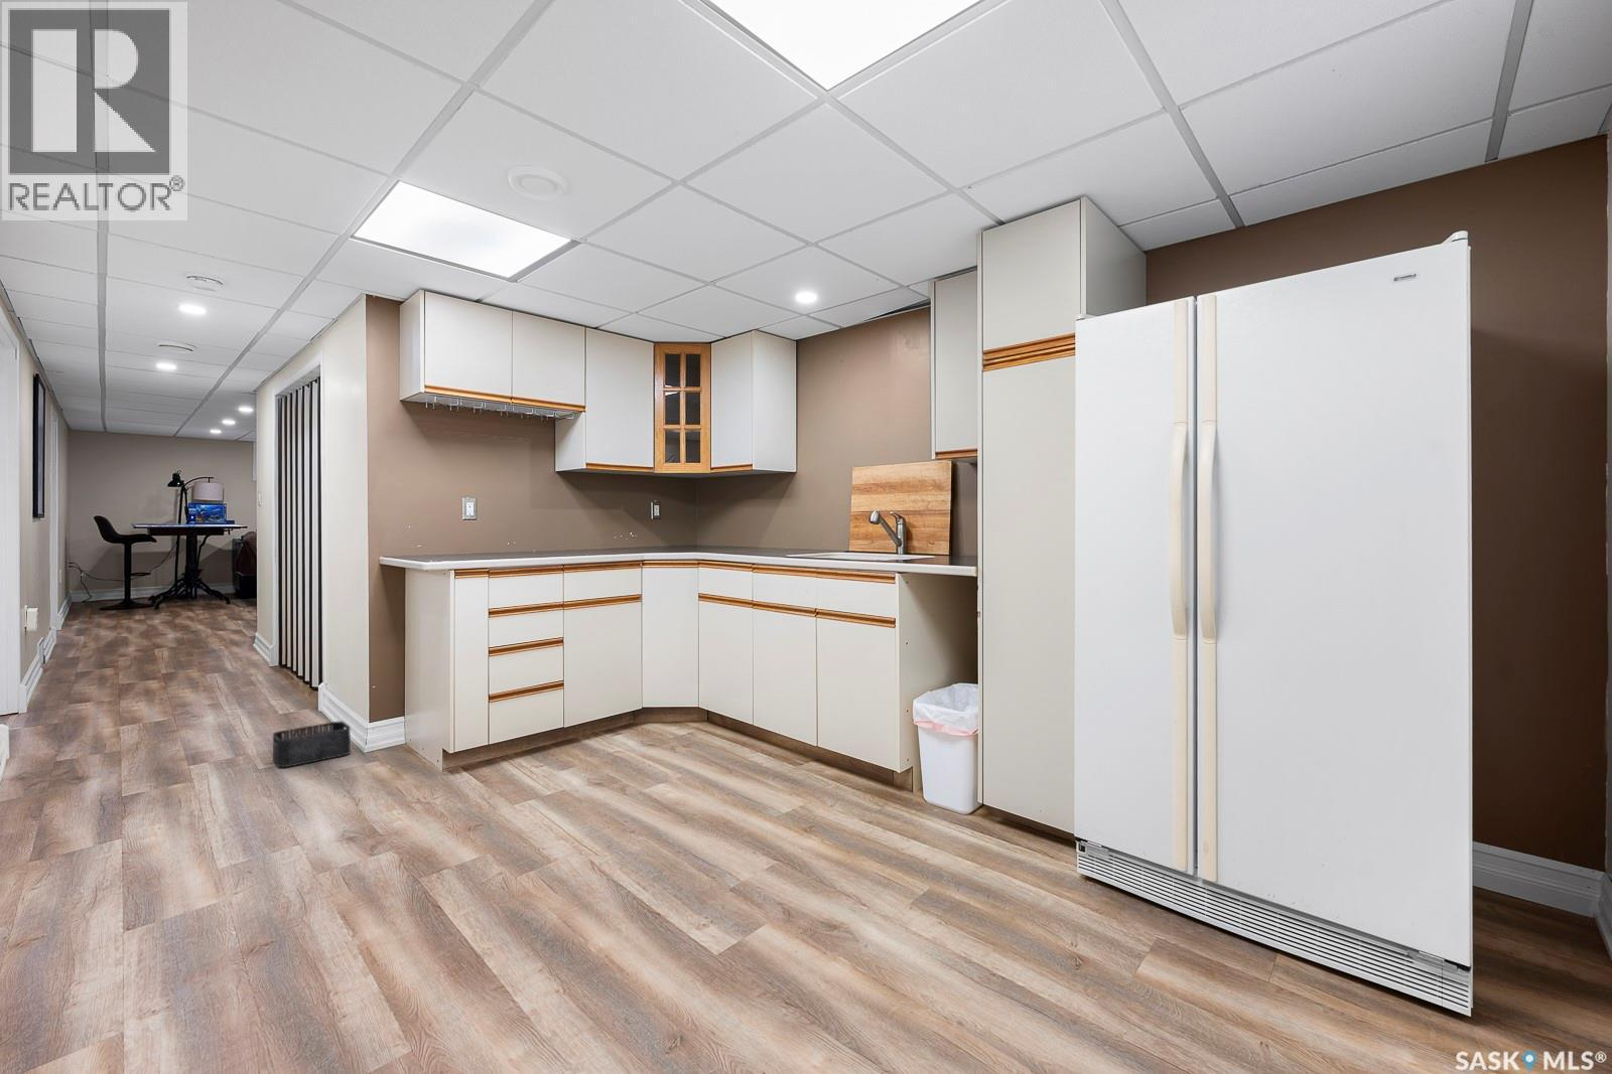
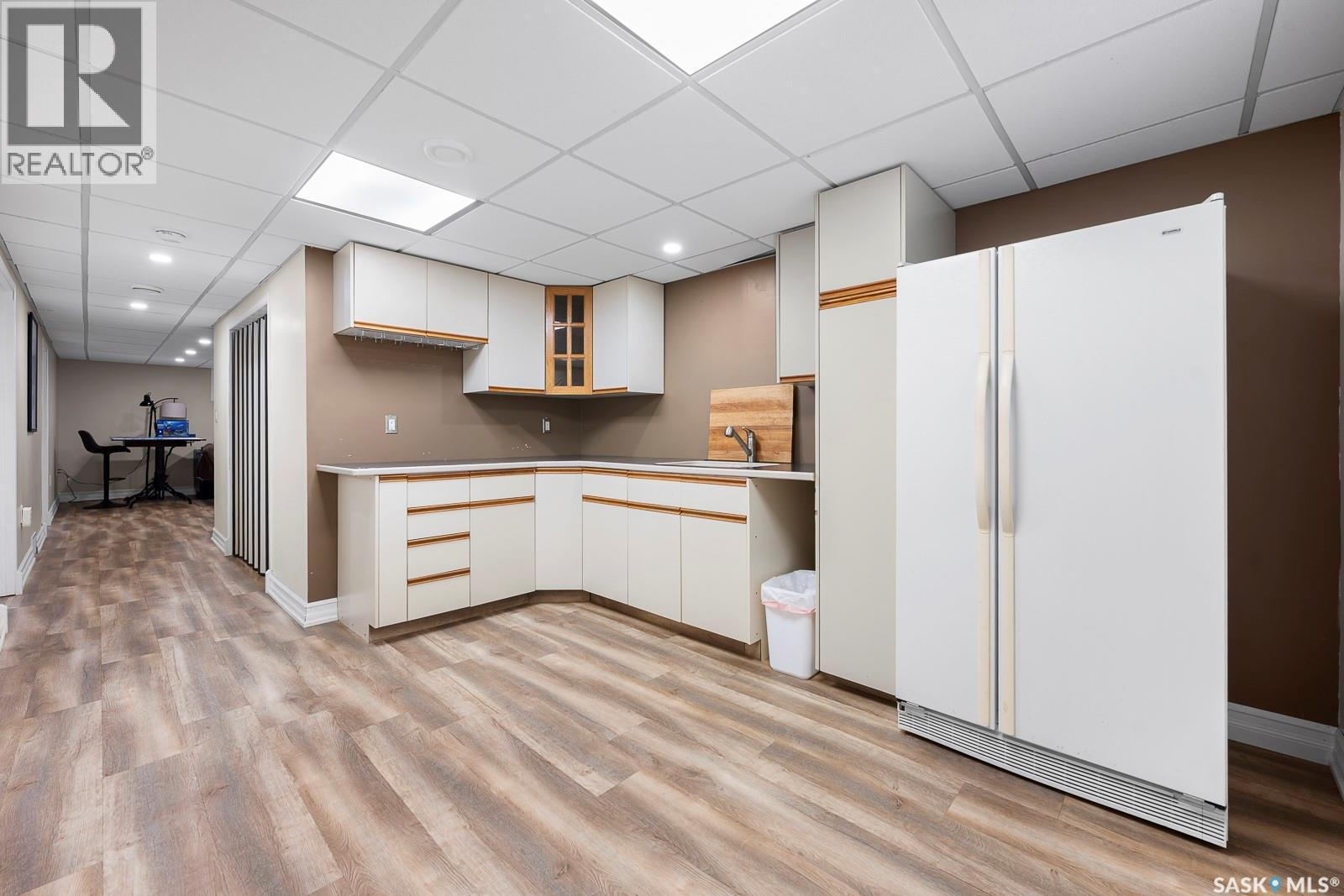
- storage bin (312, 743)
